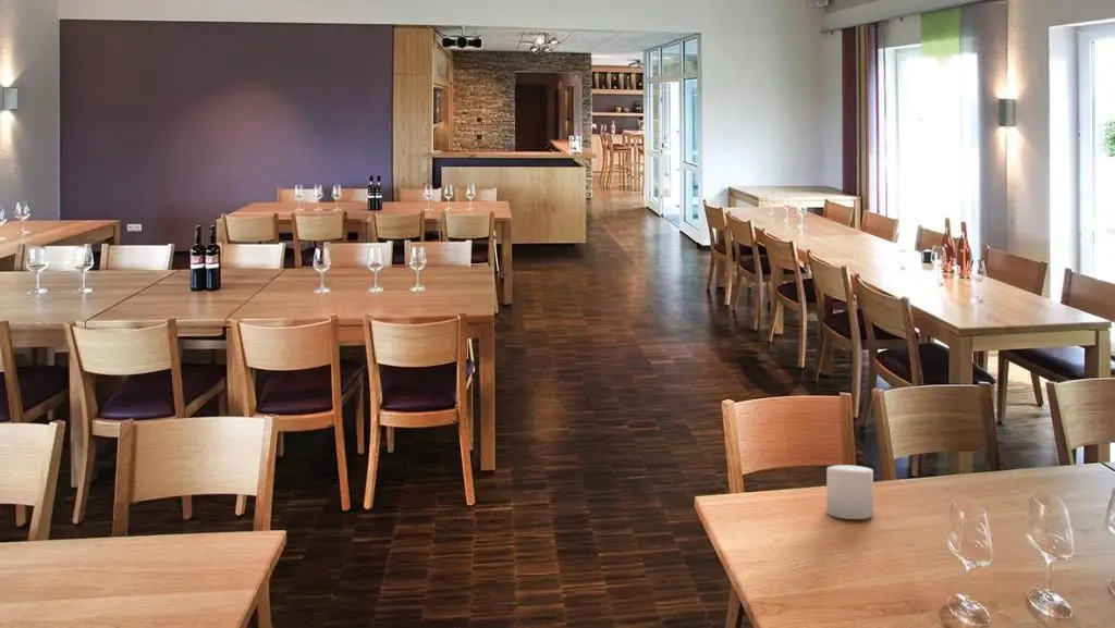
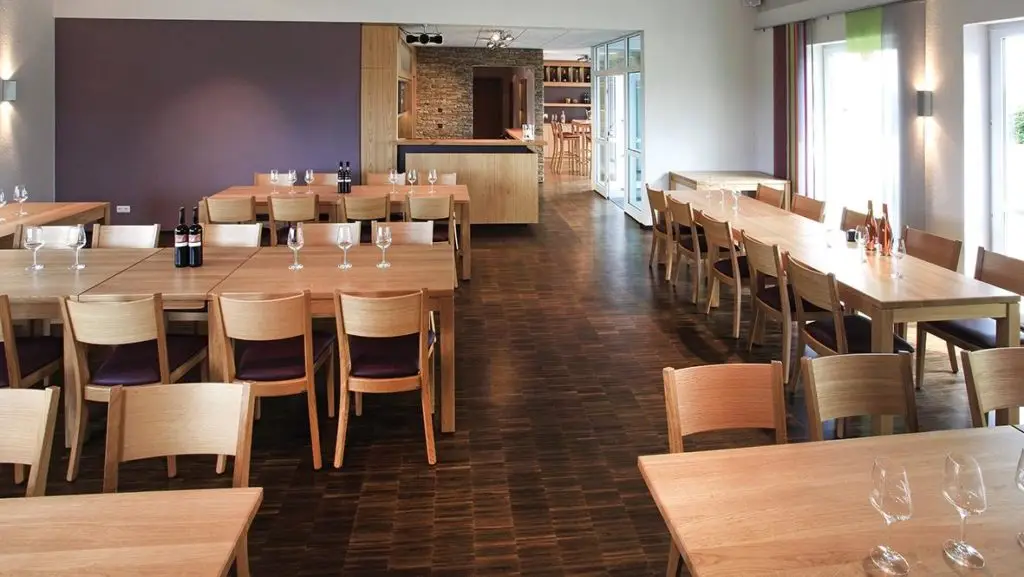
- candle (849, 491)
